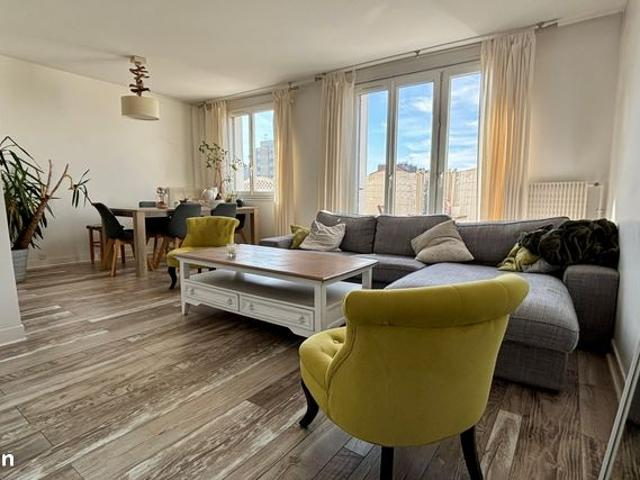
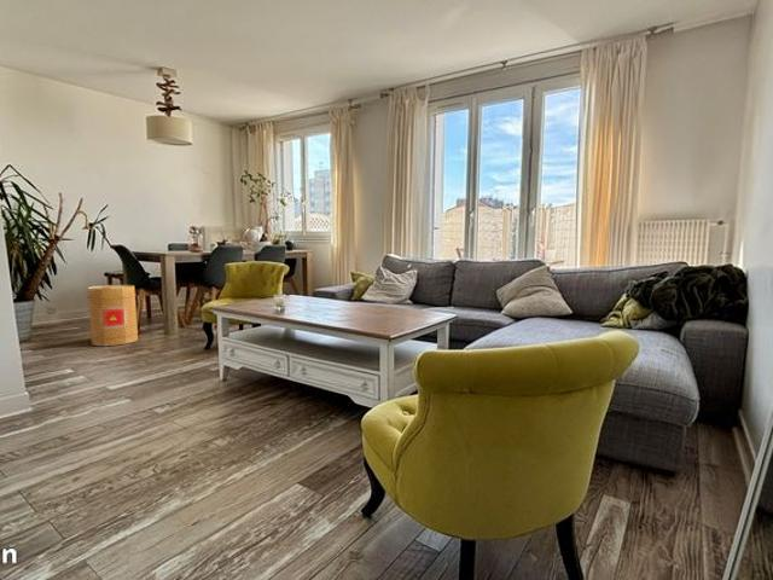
+ basket (112, 314)
